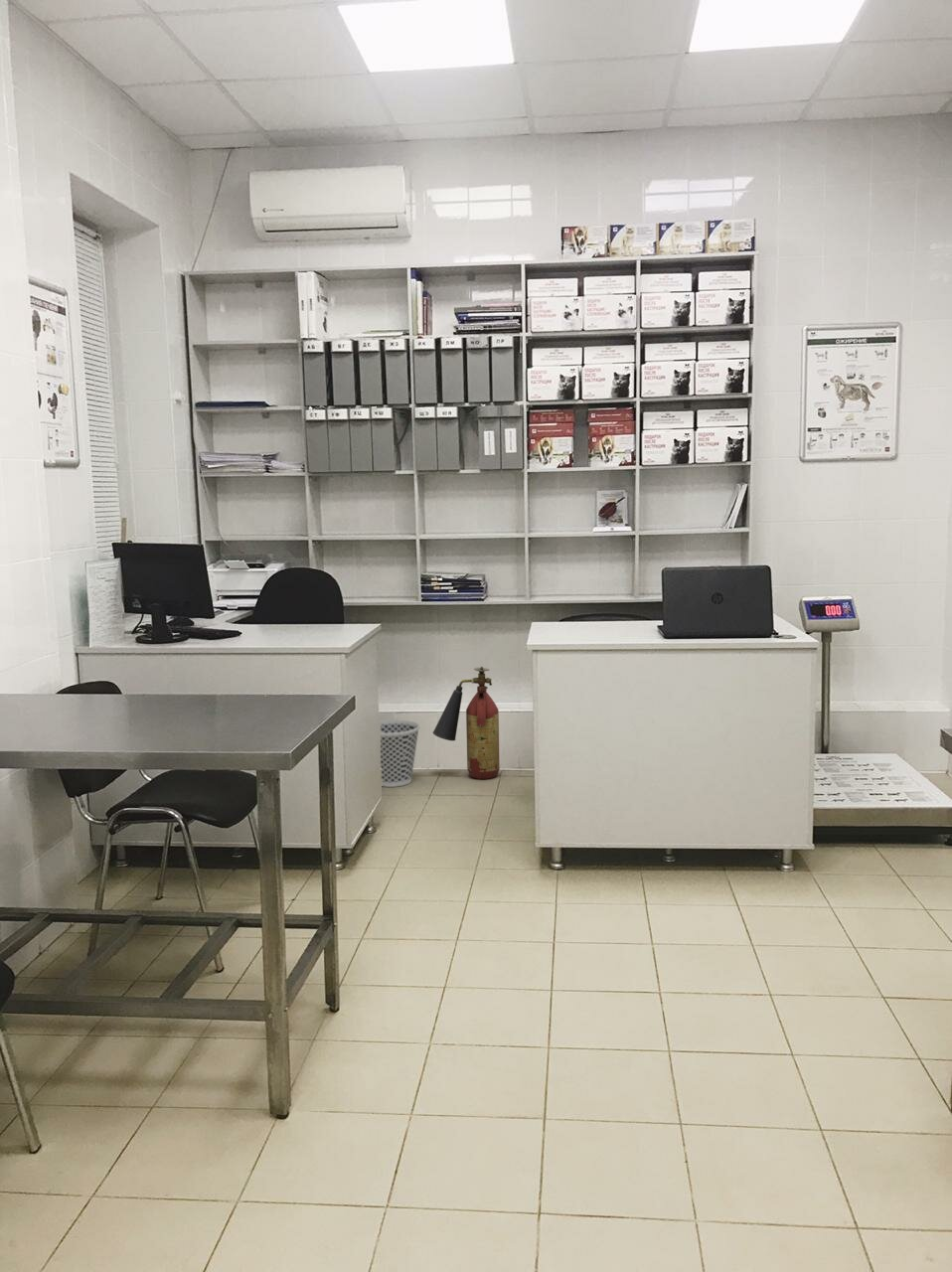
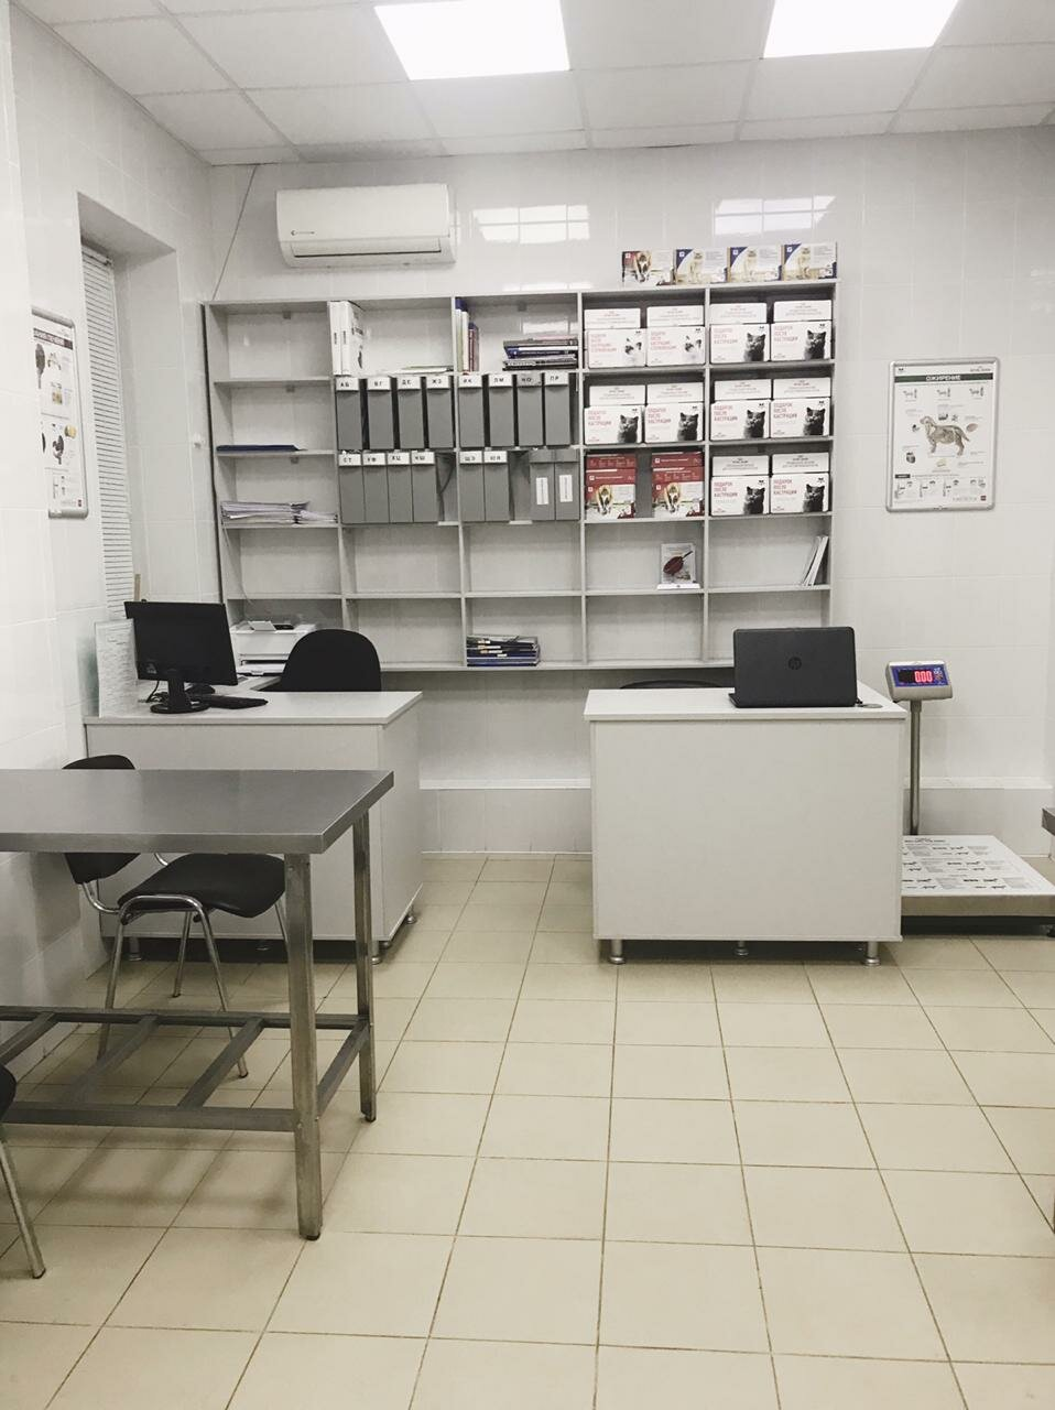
- wastebasket (392, 753)
- fire extinguisher (466, 721)
